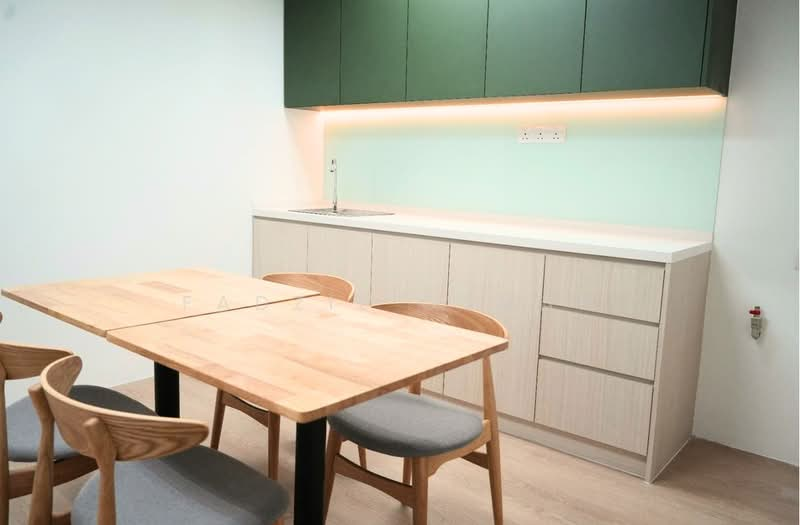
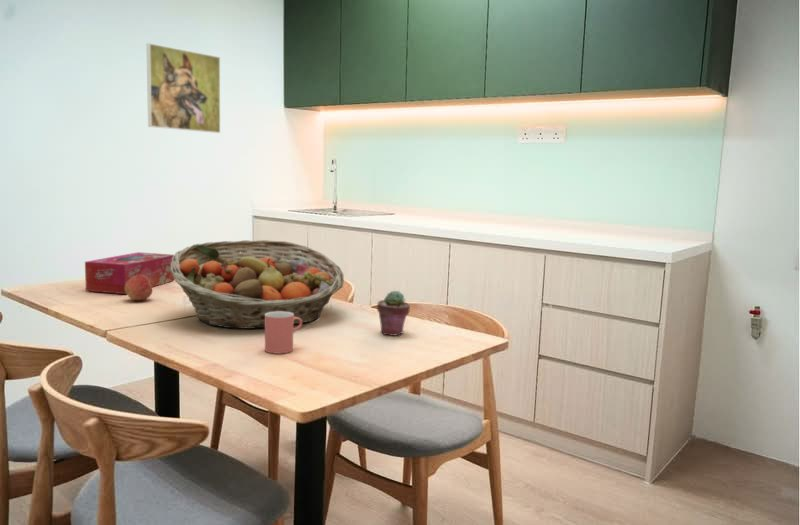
+ apple (139, 287)
+ tissue box (132, 271)
+ fruit basket (259, 281)
+ potted succulent (393, 311)
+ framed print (185, 90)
+ cup (284, 331)
